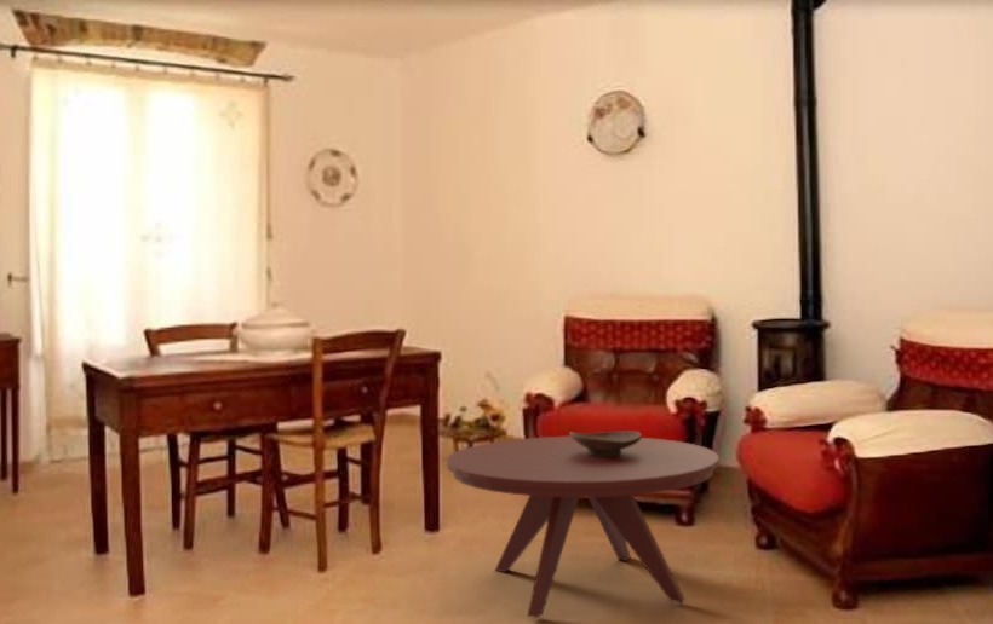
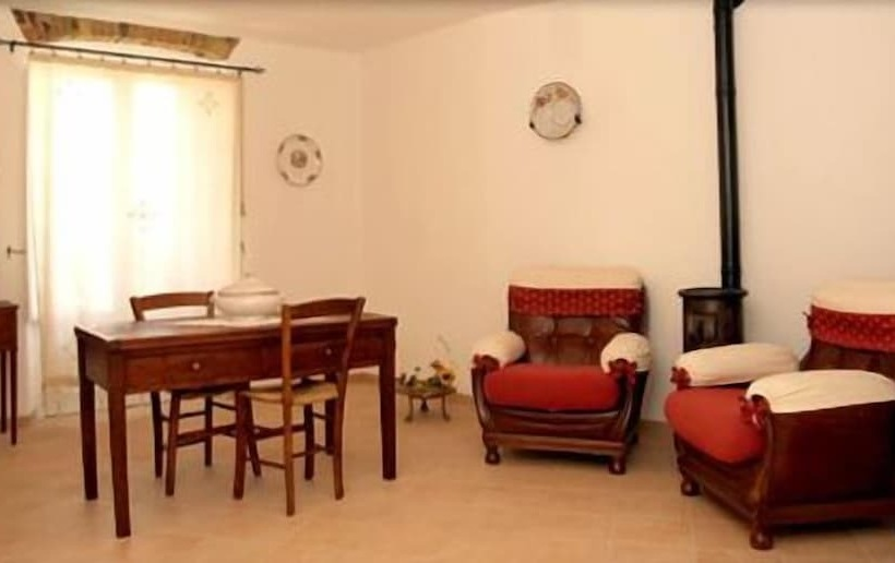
- coffee table (572, 519)
- decorative bowl (605, 441)
